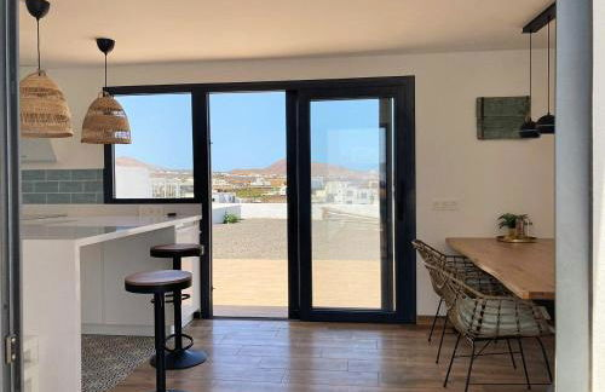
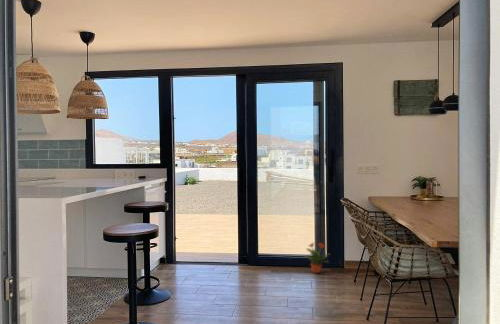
+ potted plant (316, 257)
